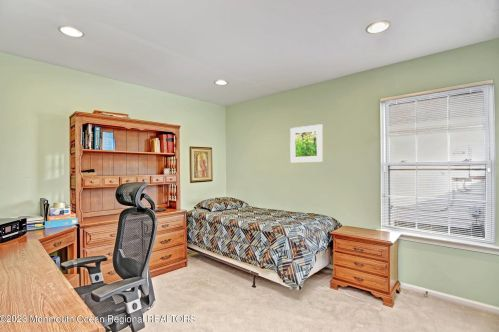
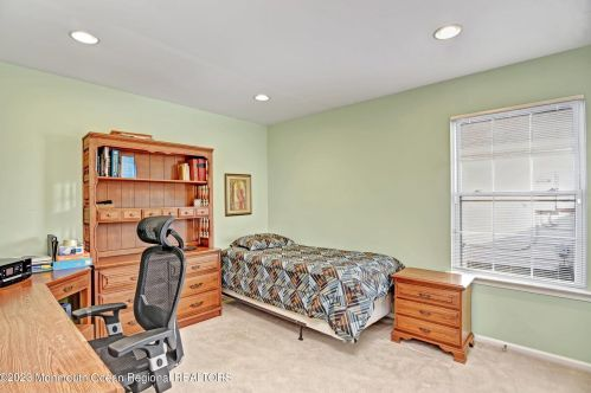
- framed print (305, 144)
